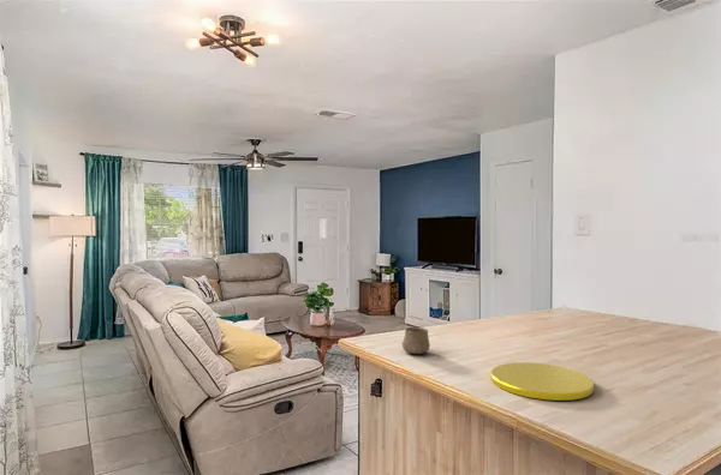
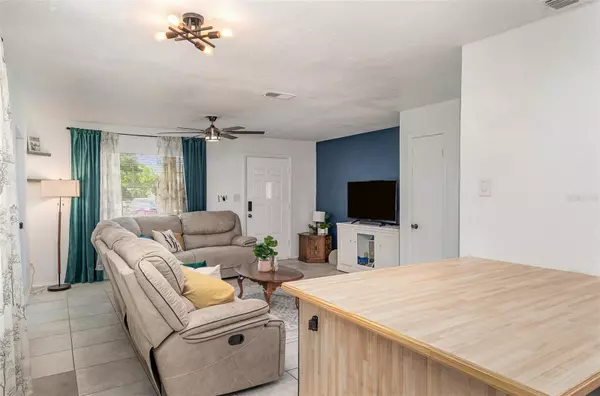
- plate (540, 378)
- cup (416, 341)
